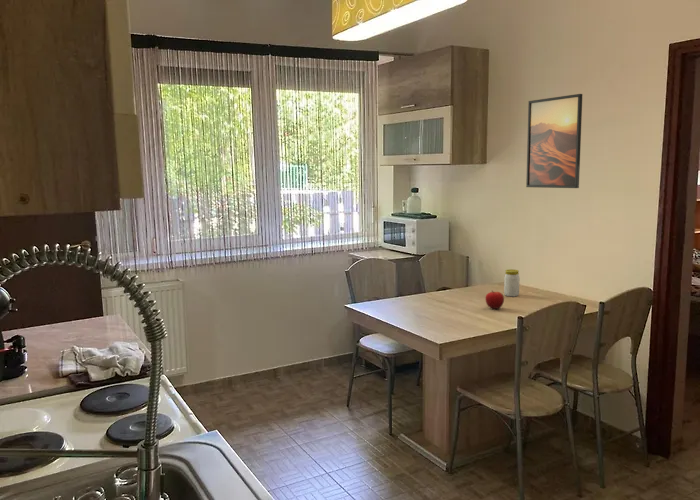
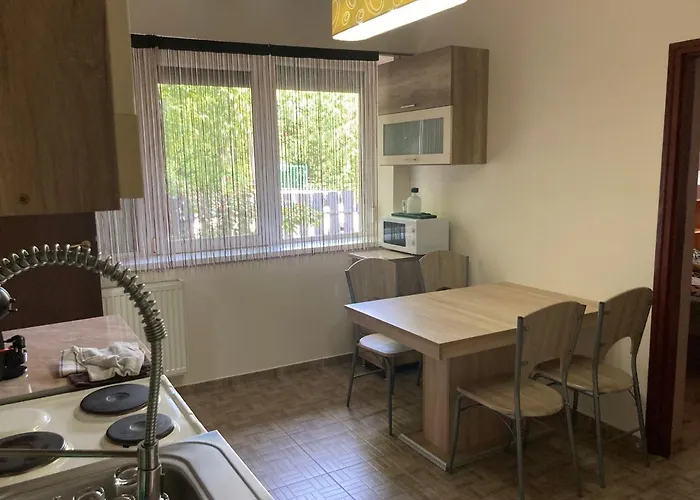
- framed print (552, 143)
- fruit (494, 299)
- jar (511, 282)
